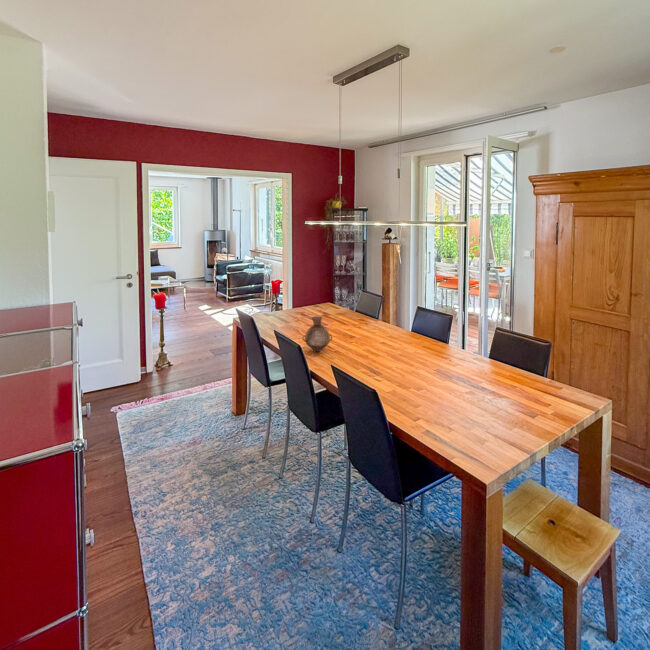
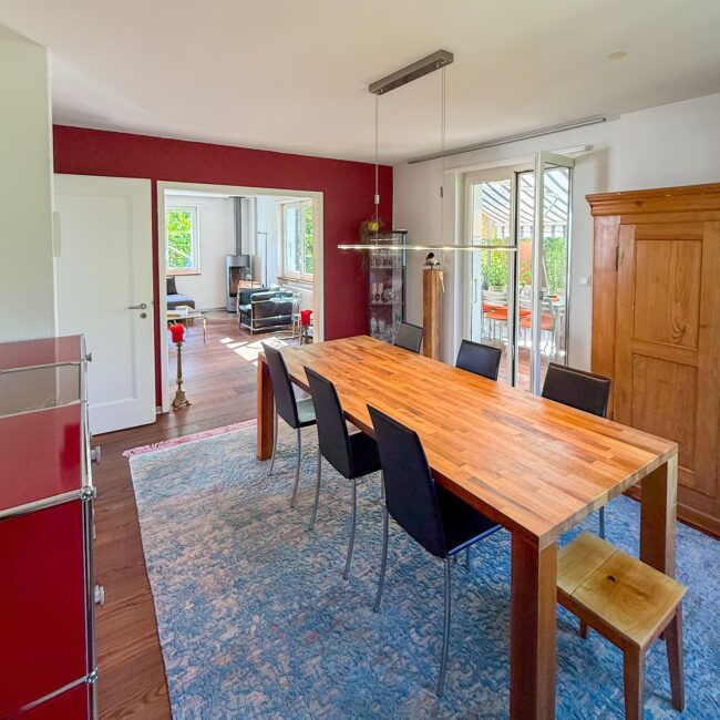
- vase (317, 334)
